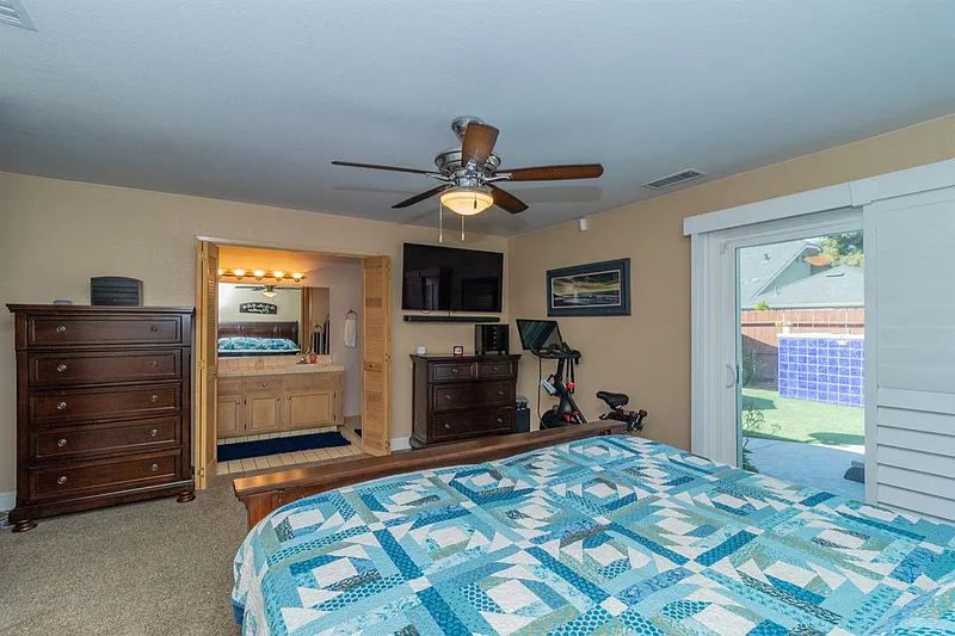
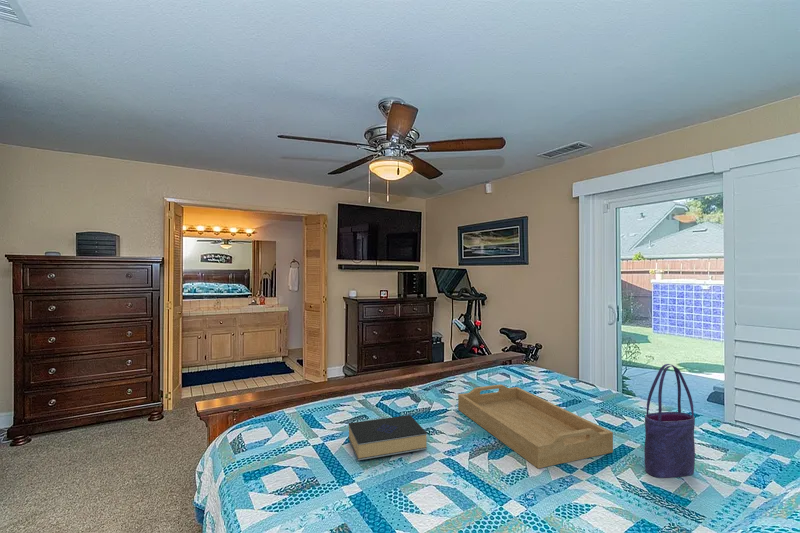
+ tote bag (669, 418)
+ book (386, 436)
+ serving tray (525, 416)
